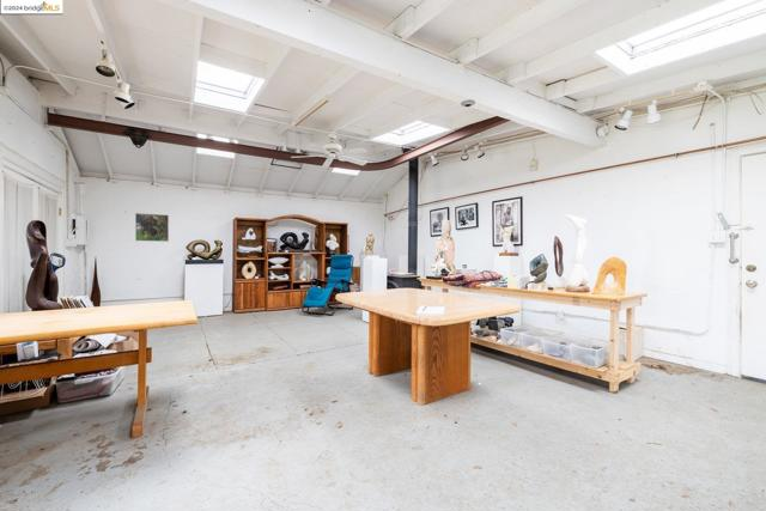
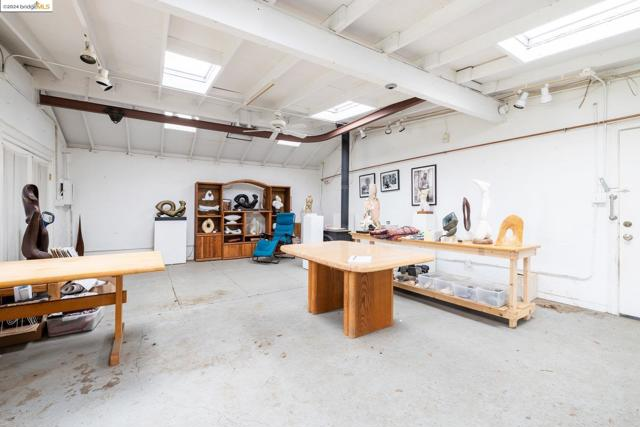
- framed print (152, 227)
